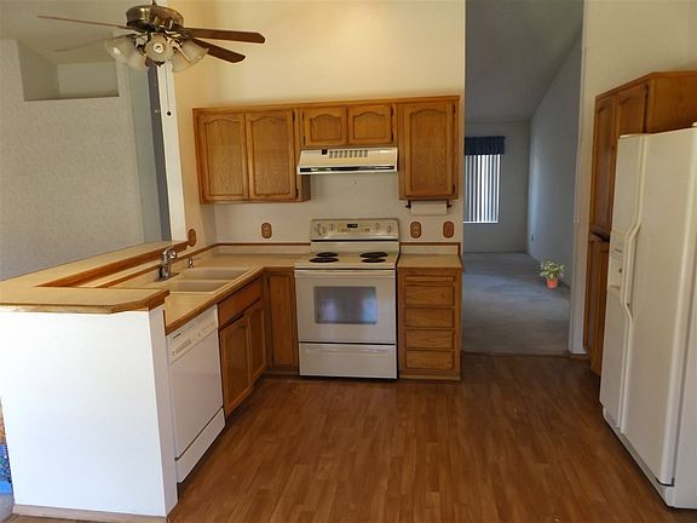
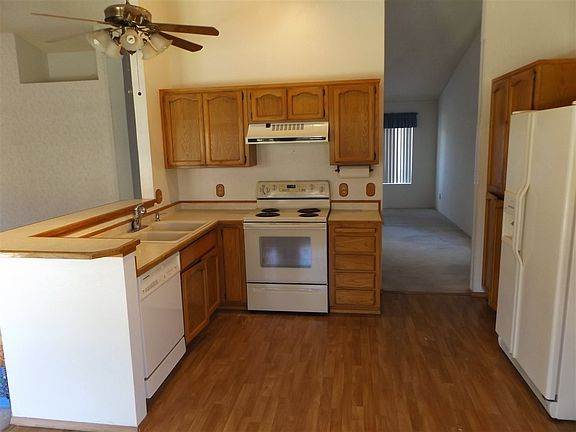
- potted plant (552, 274)
